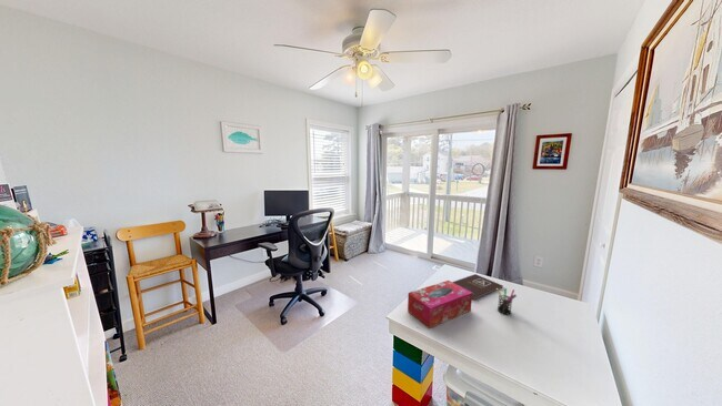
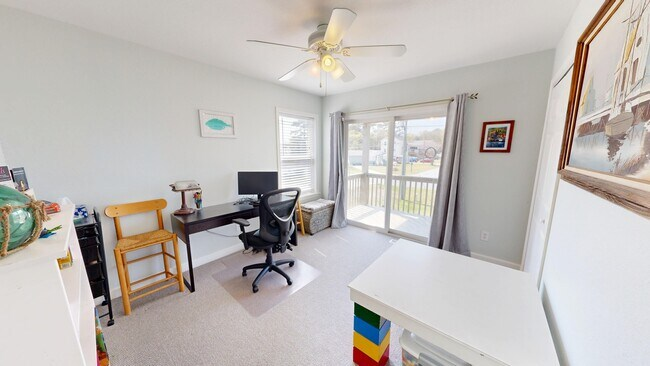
- book (474, 285)
- tissue box (439, 302)
- pen holder (505, 298)
